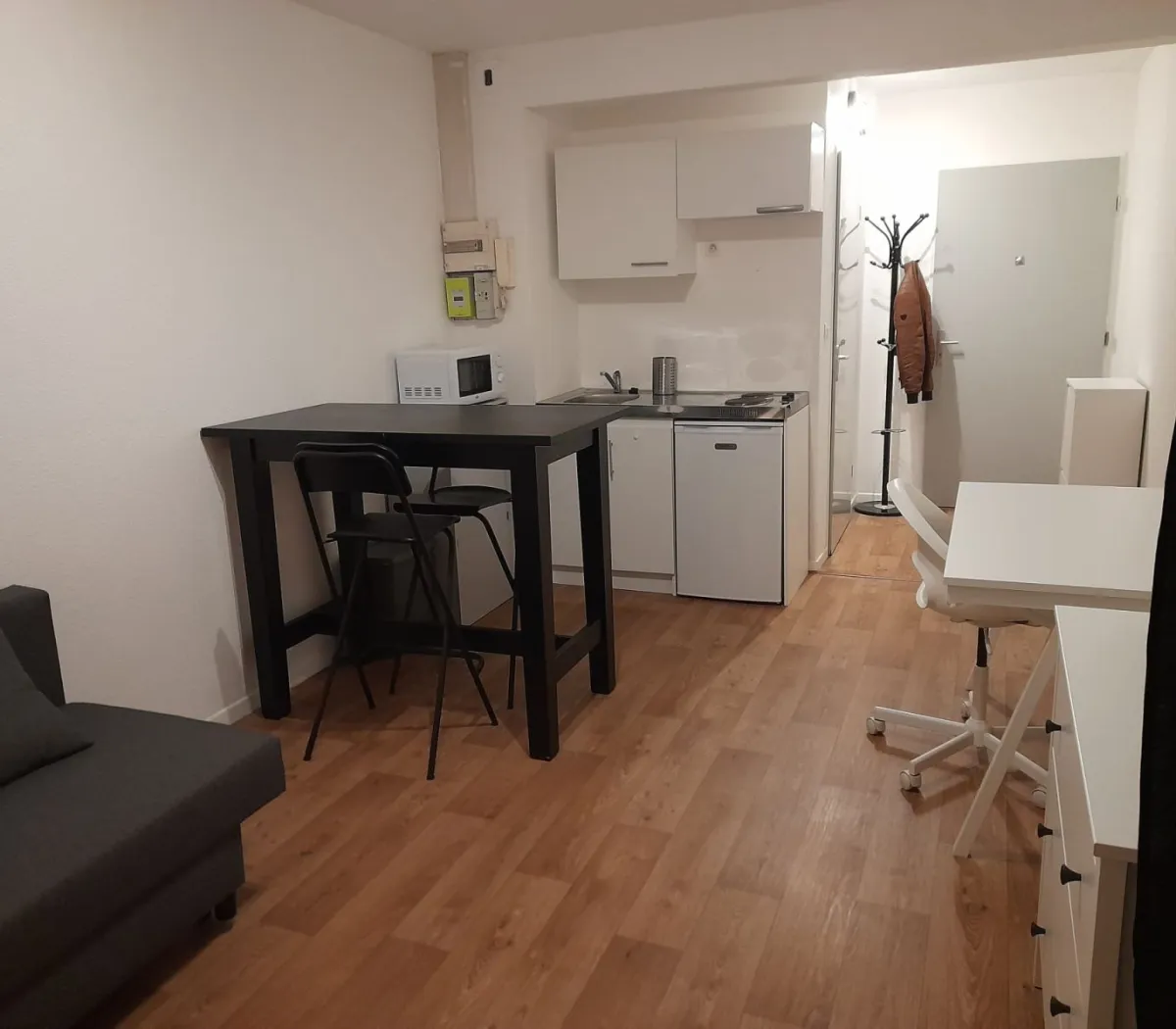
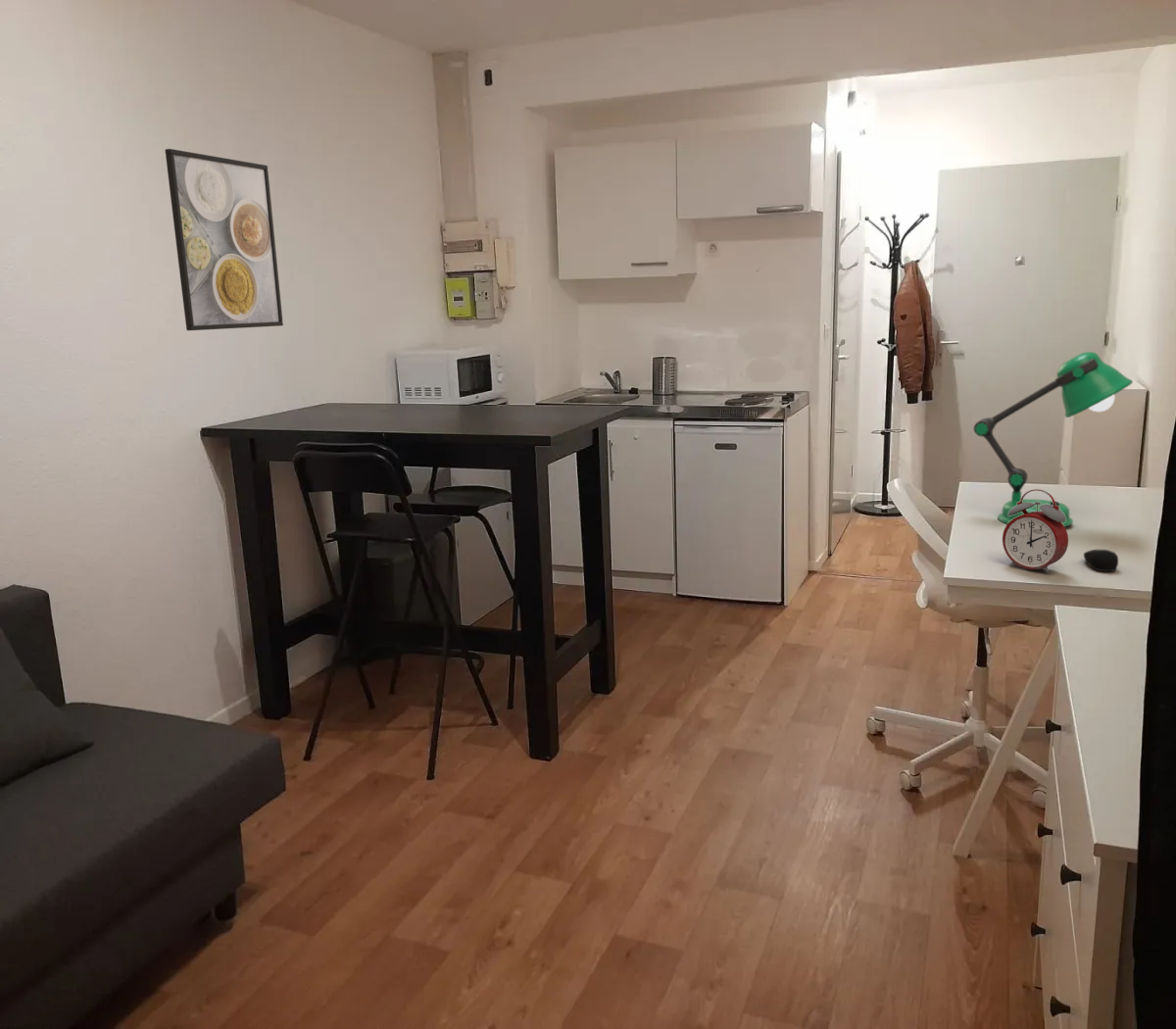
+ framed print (228, 244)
+ alarm clock (1036, 528)
+ computer mouse (1101, 557)
+ desk lamp (1065, 416)
